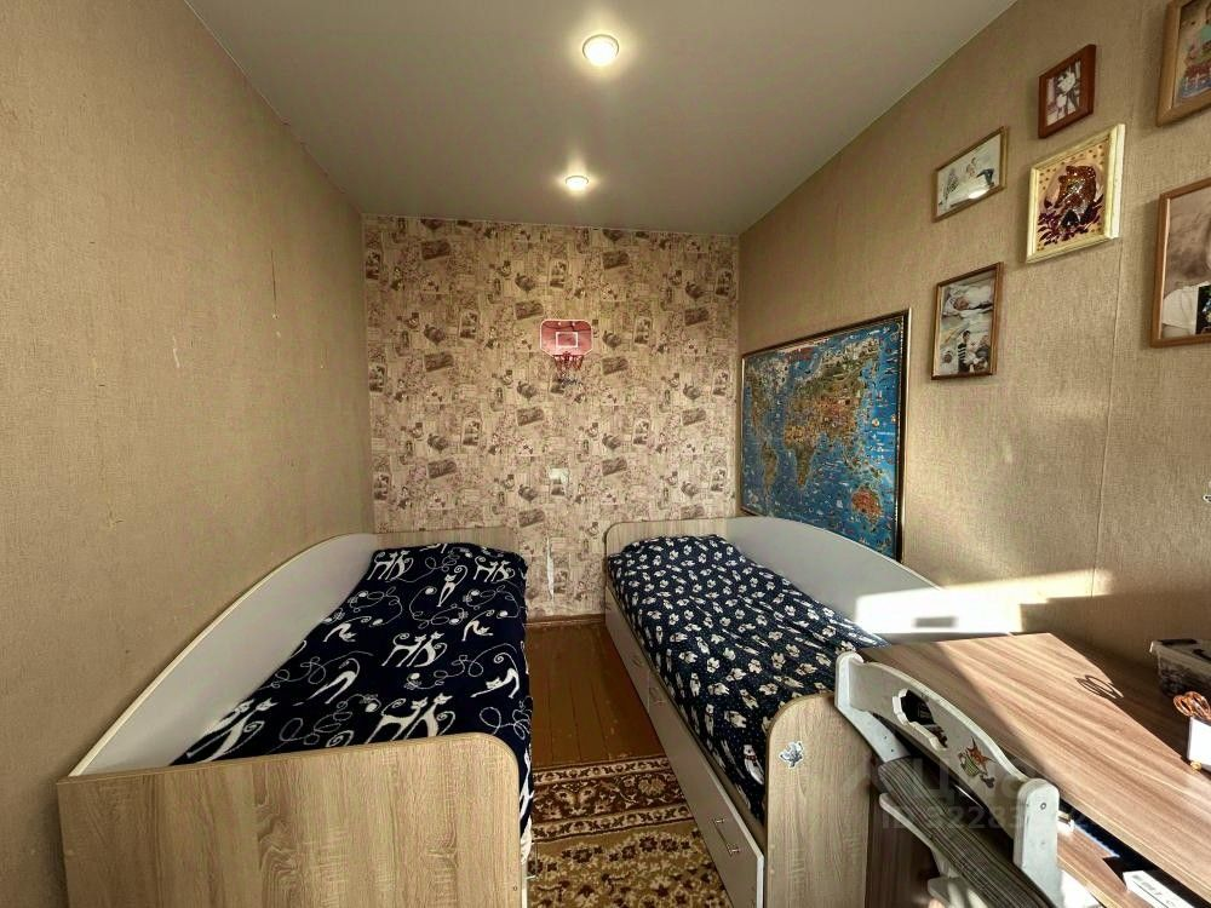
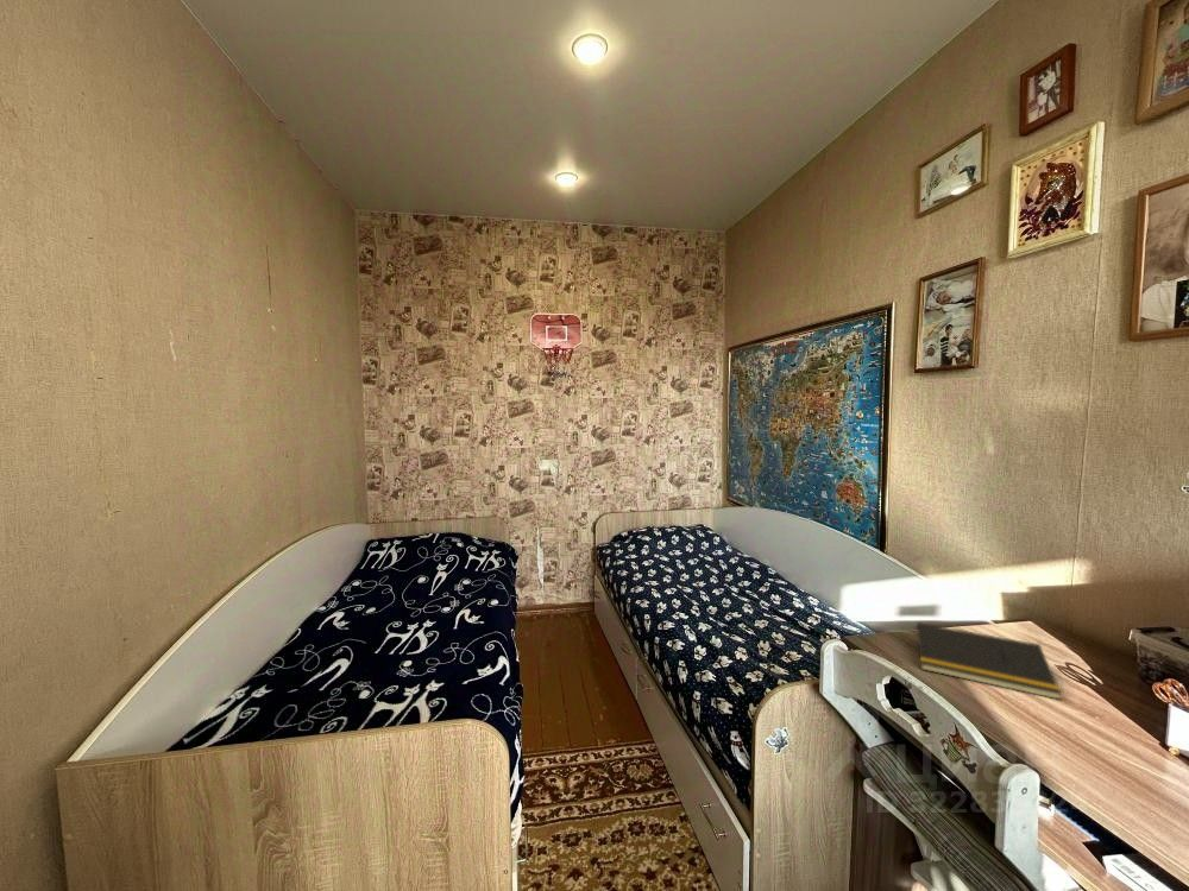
+ notepad (980, 656)
